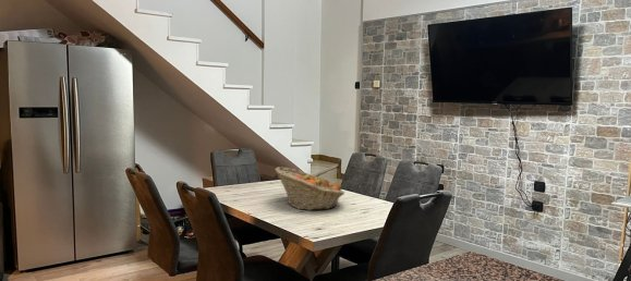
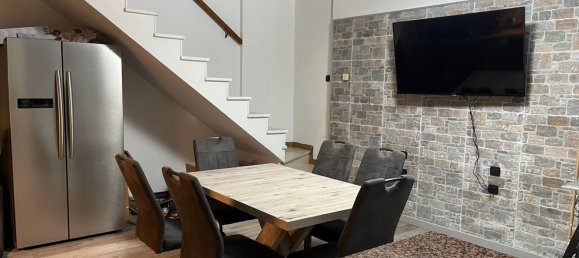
- fruit basket (308, 186)
